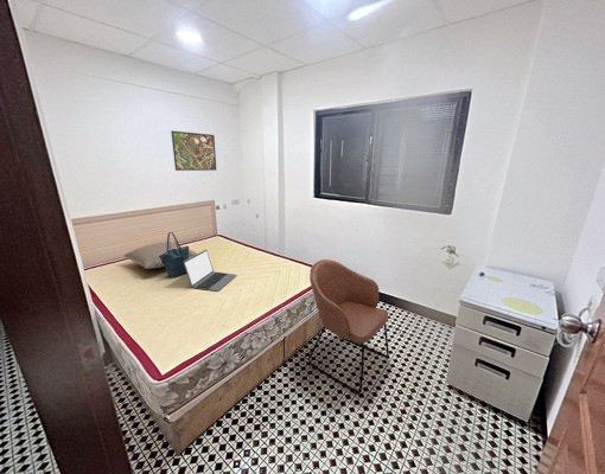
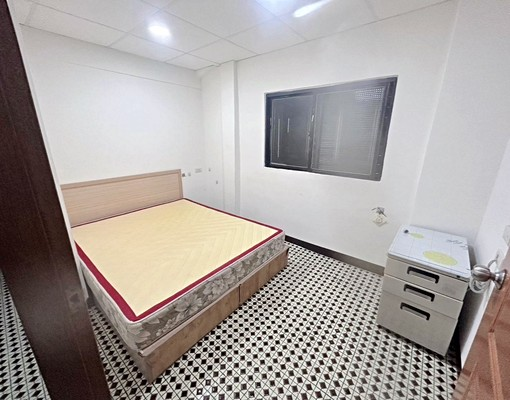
- tote bag (174, 254)
- laptop (211, 268)
- pillow (160, 254)
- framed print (195, 152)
- chair (345, 315)
